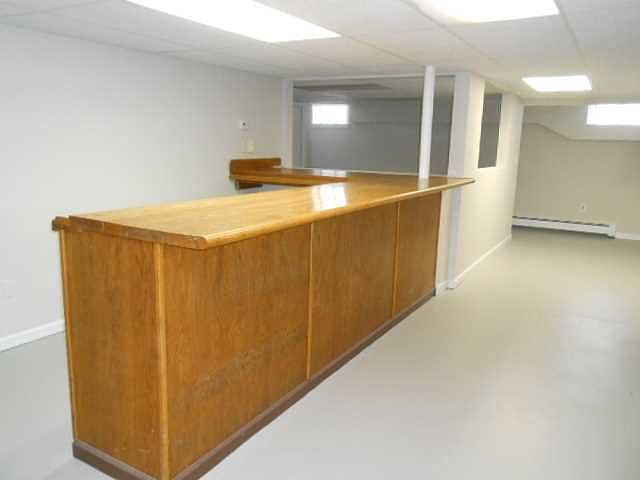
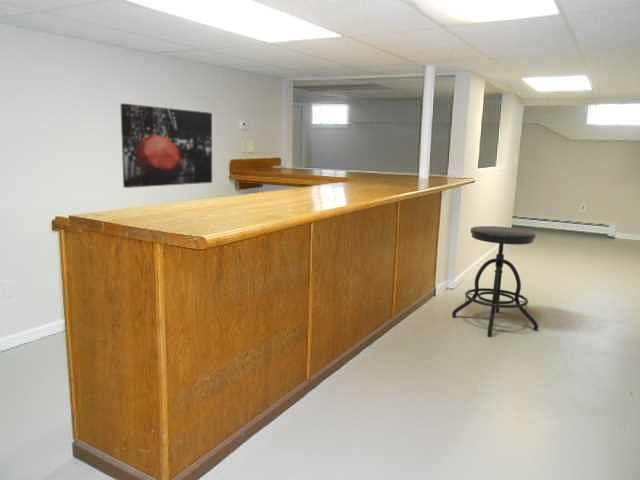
+ wall art (171, 147)
+ stool (498, 277)
